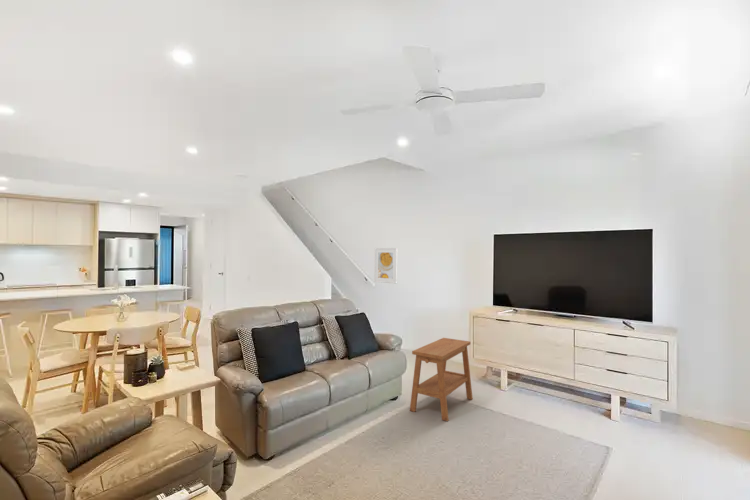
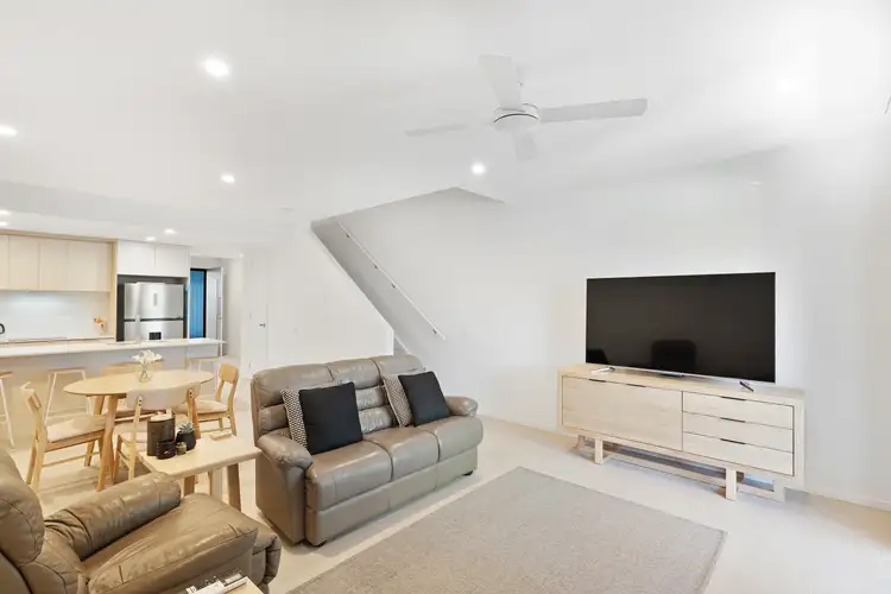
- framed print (385, 265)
- side table (442, 375)
